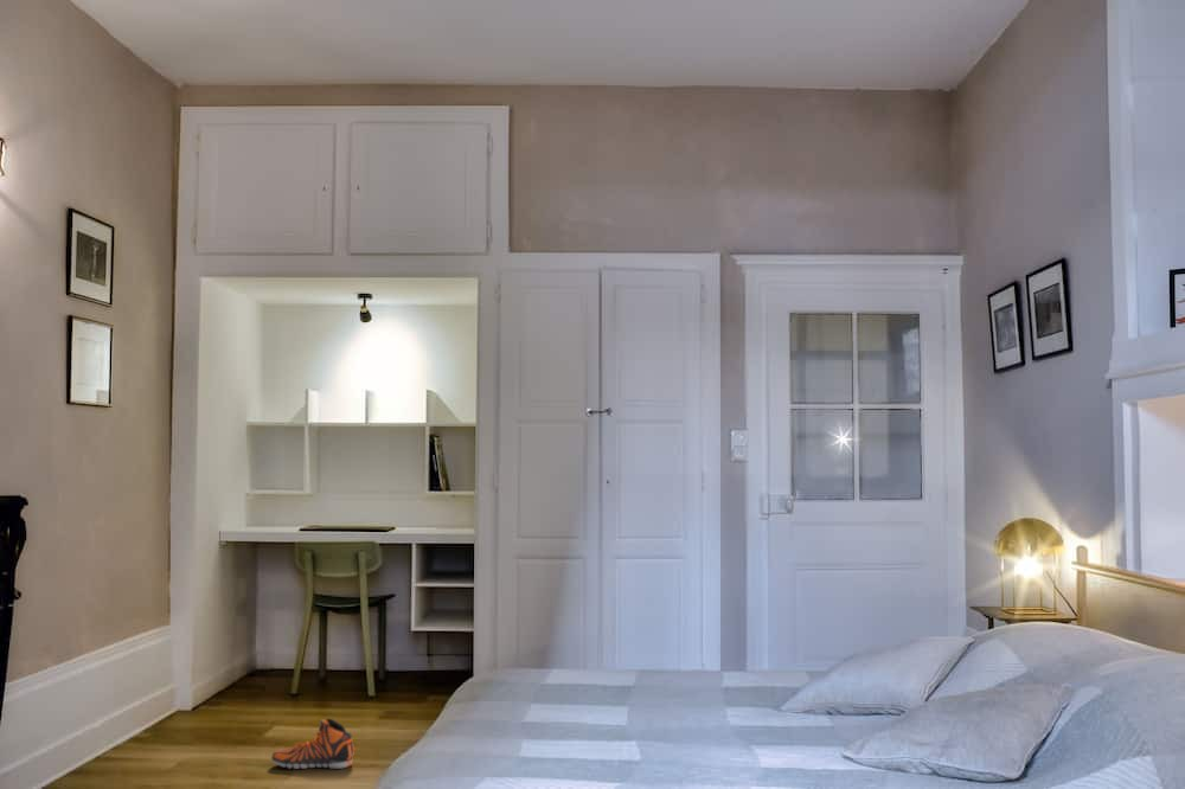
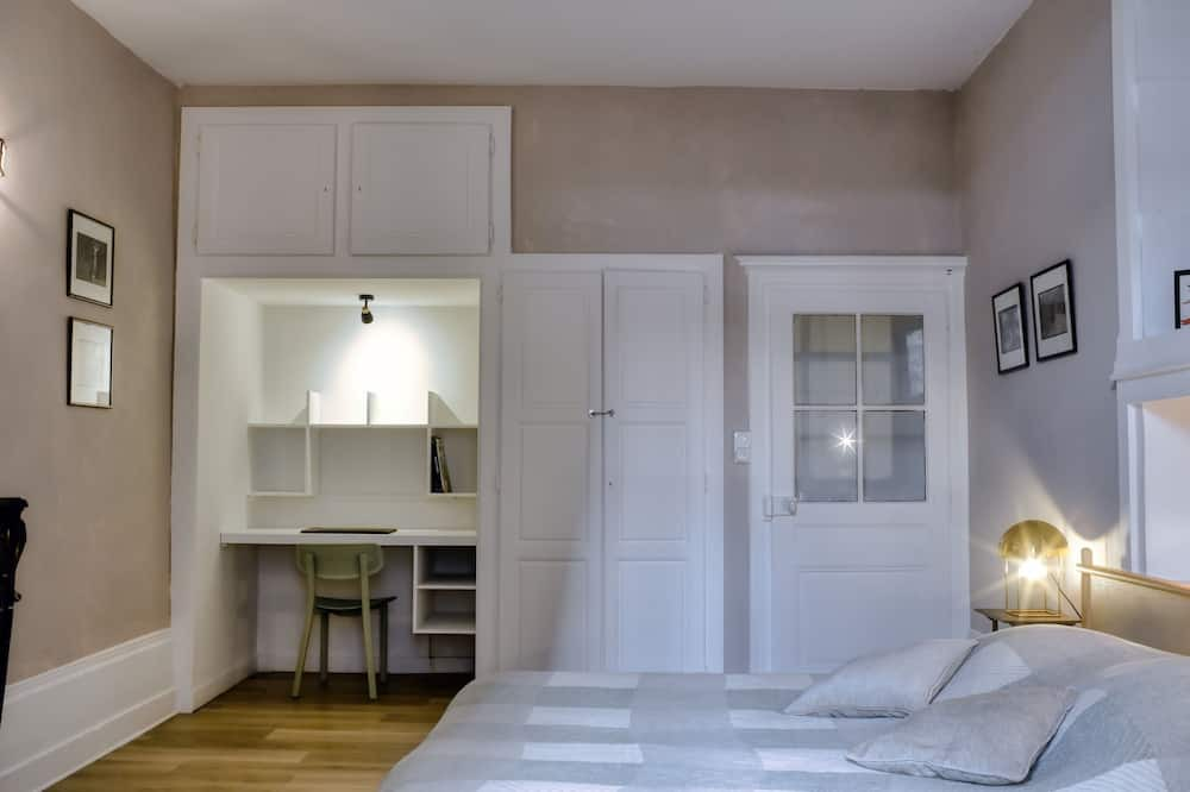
- sneaker (313, 742)
